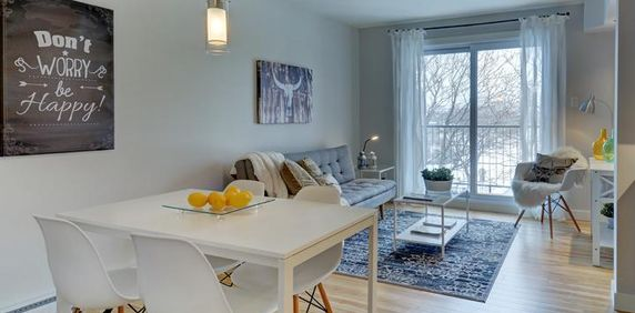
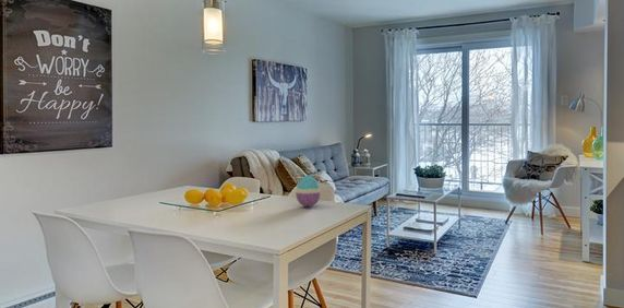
+ decorative egg (308, 190)
